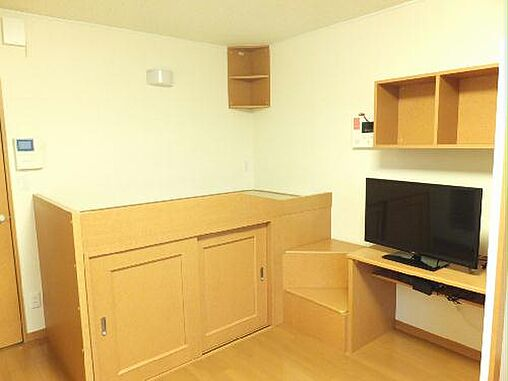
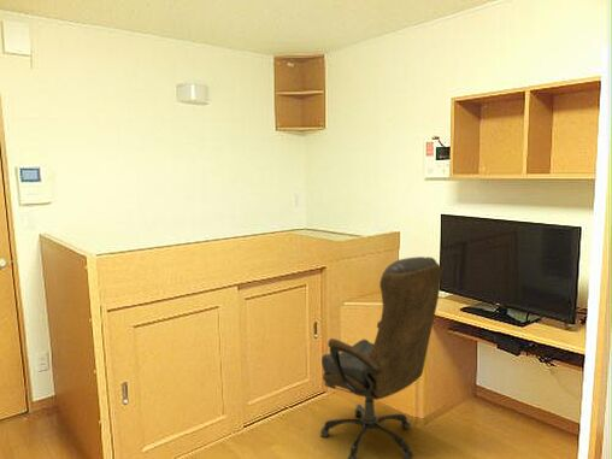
+ office chair (375, 351)
